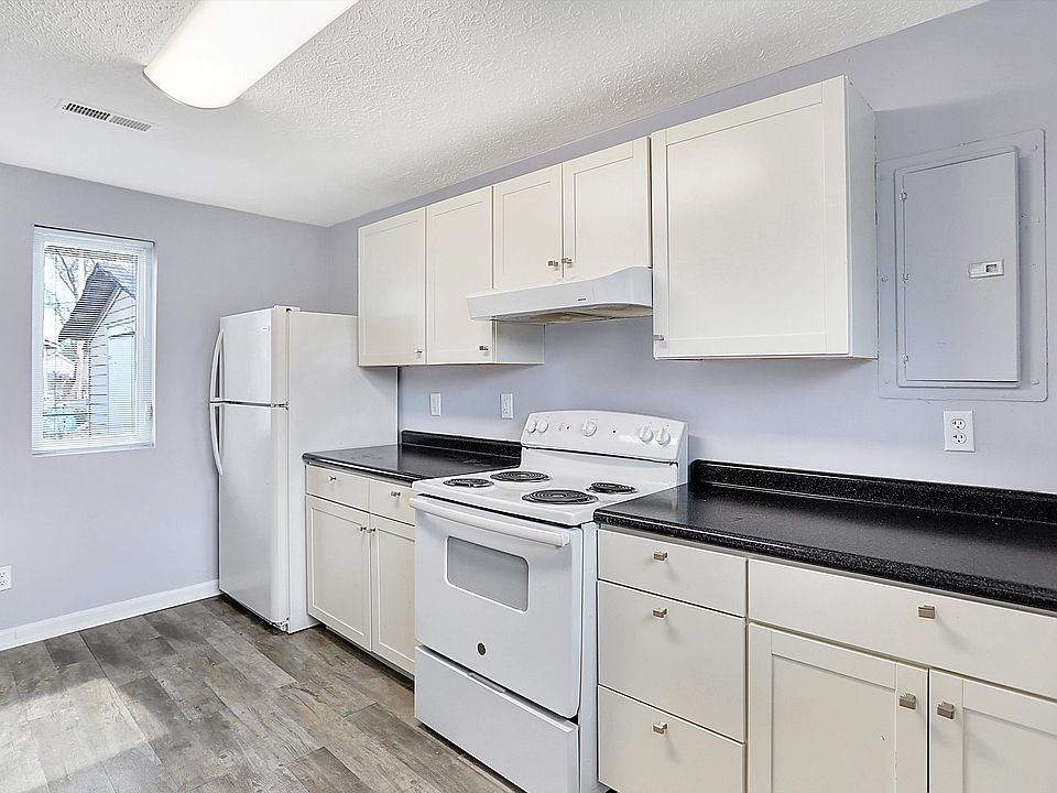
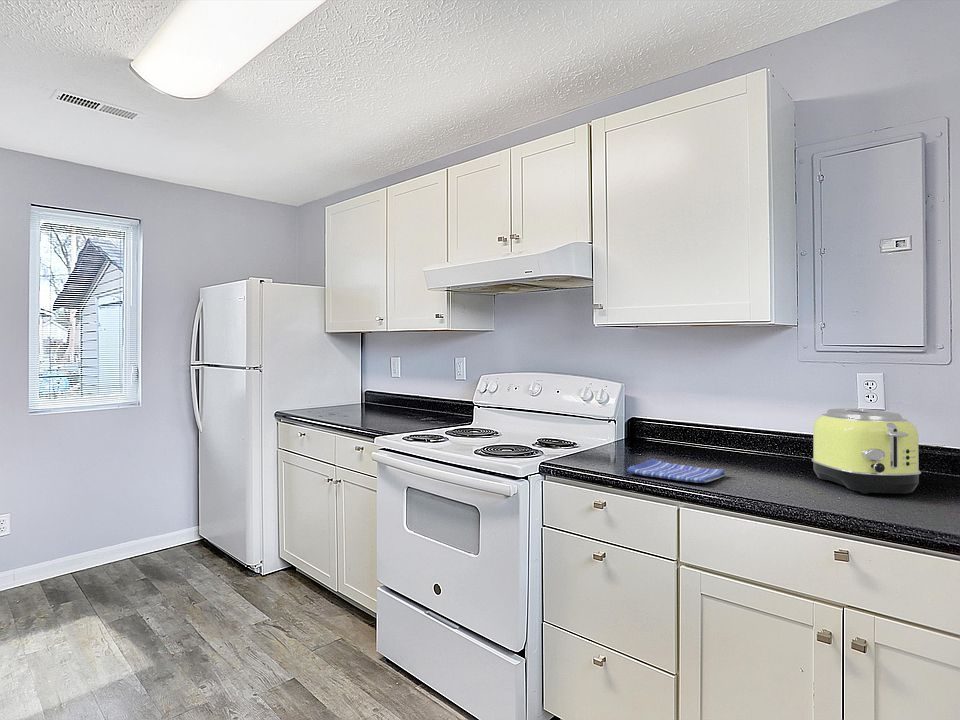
+ toaster (865, 449)
+ dish towel (675, 470)
